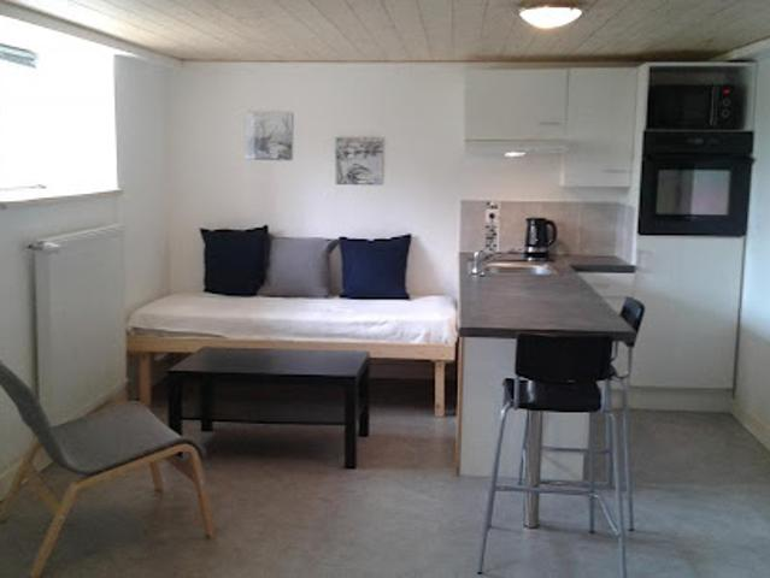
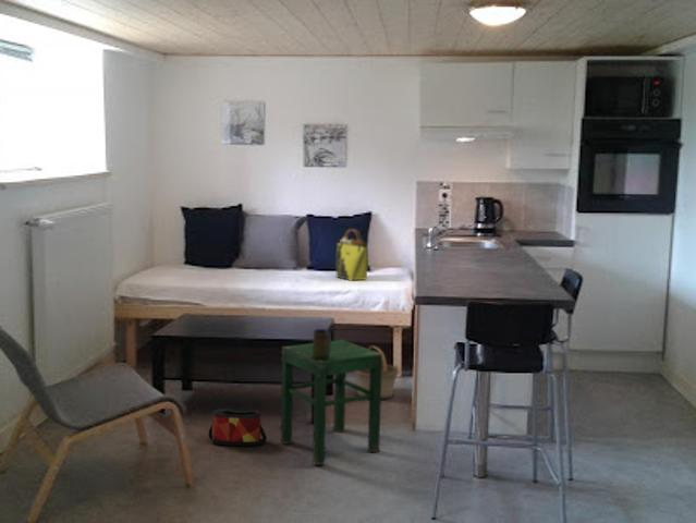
+ basket (381, 370)
+ bag (237, 425)
+ mug (322, 344)
+ stool (331, 400)
+ tote bag (351, 253)
